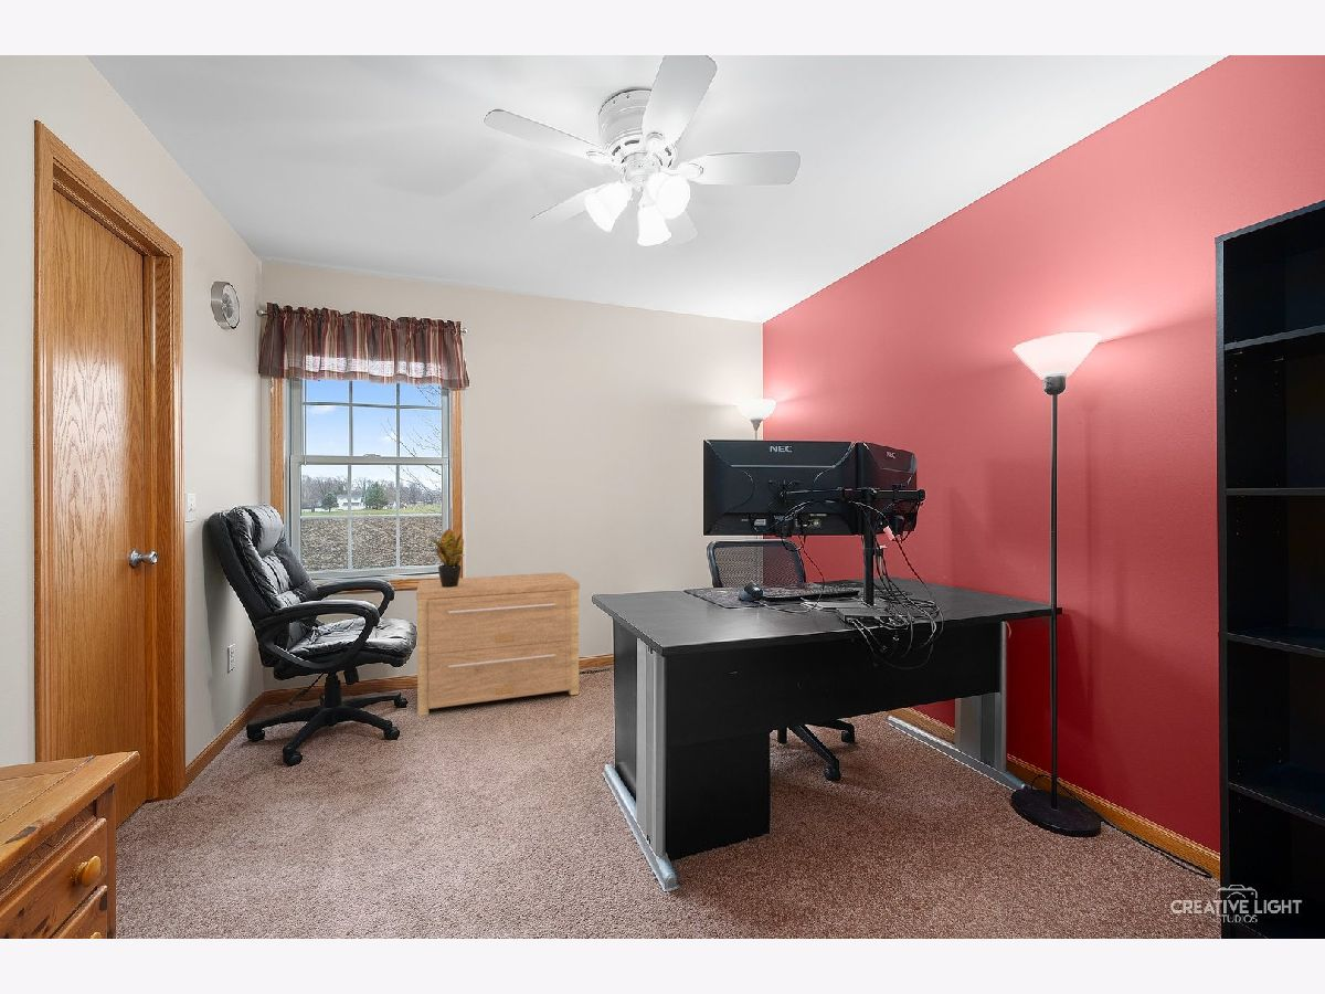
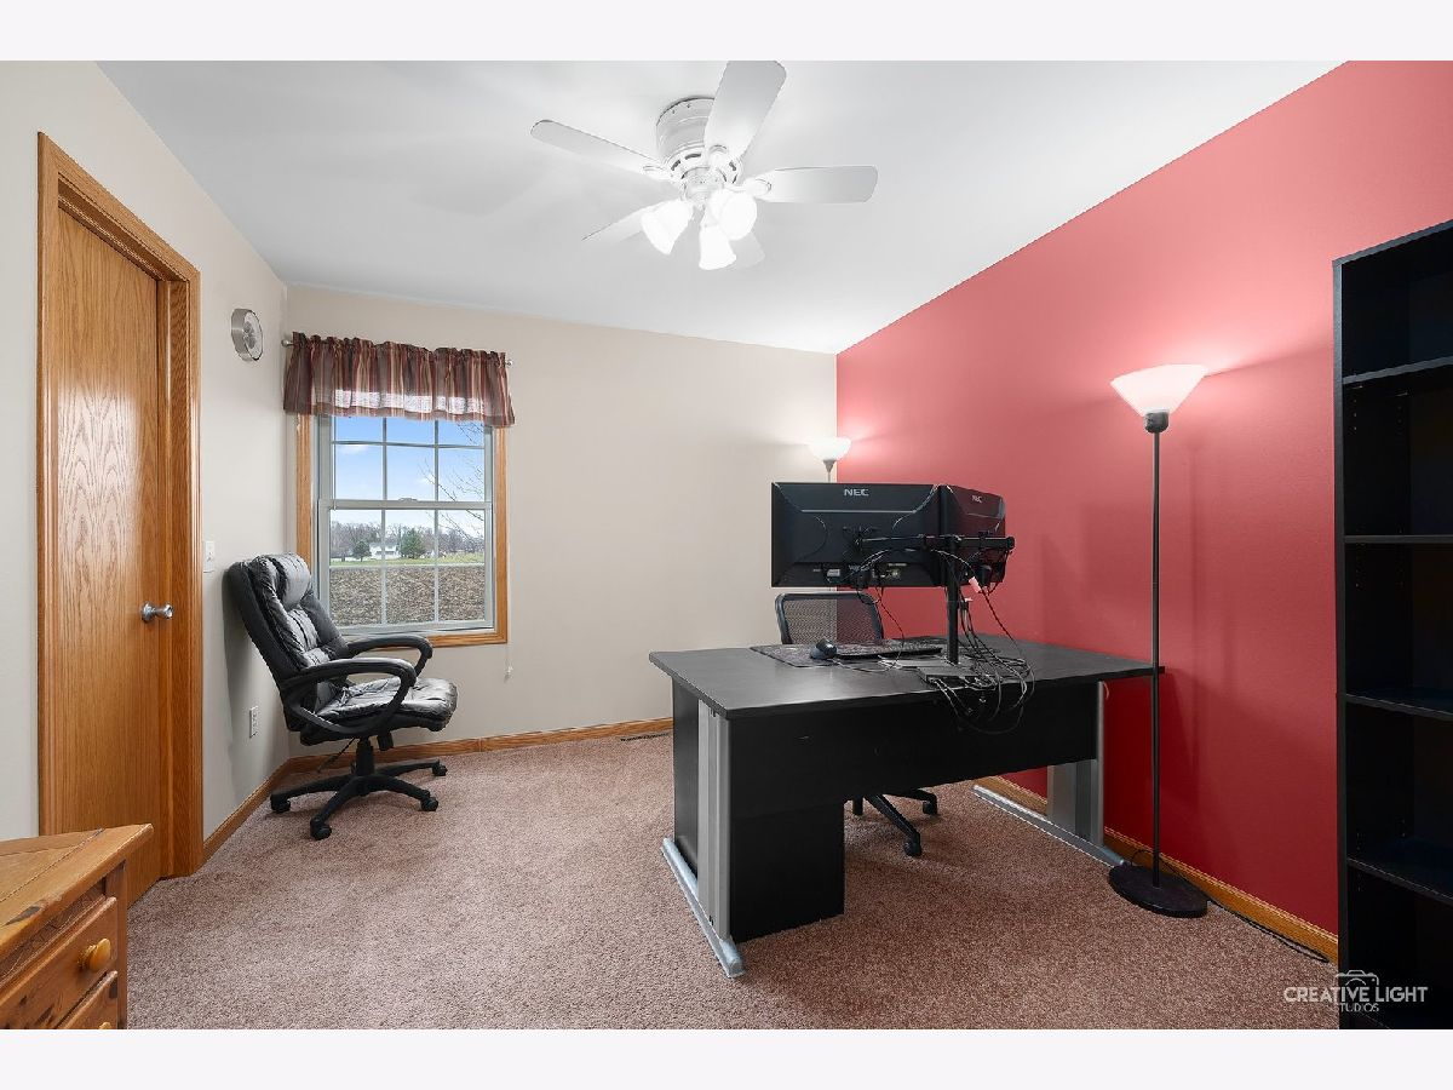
- side table (498, 637)
- potted plant (448, 556)
